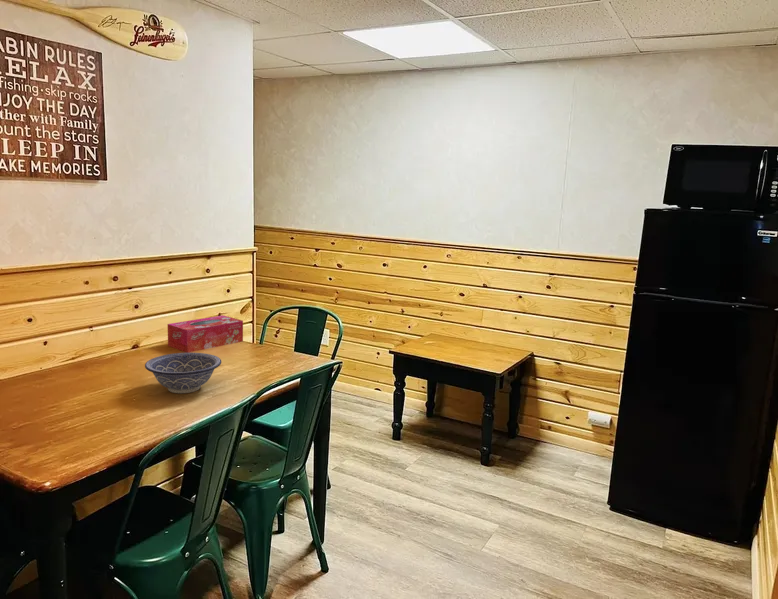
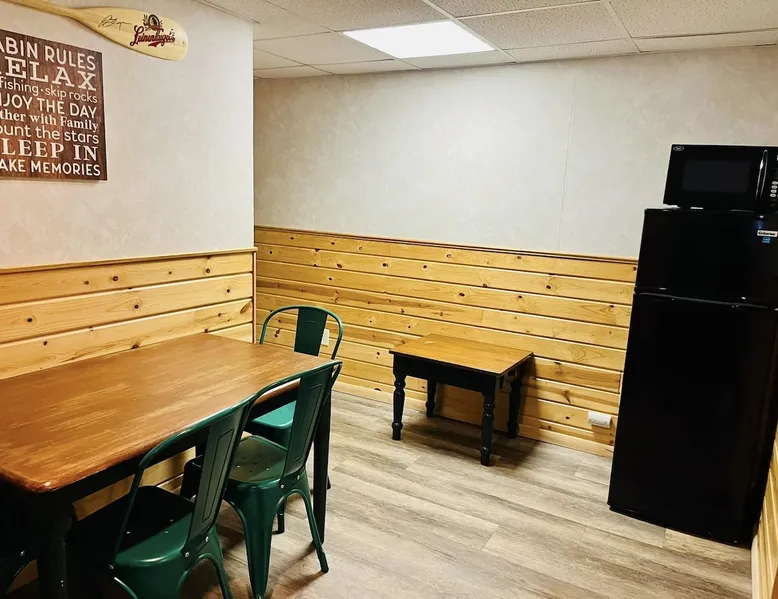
- tissue box (206, 333)
- decorative bowl (184, 375)
